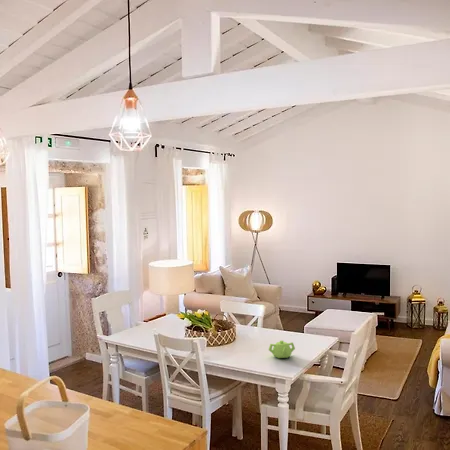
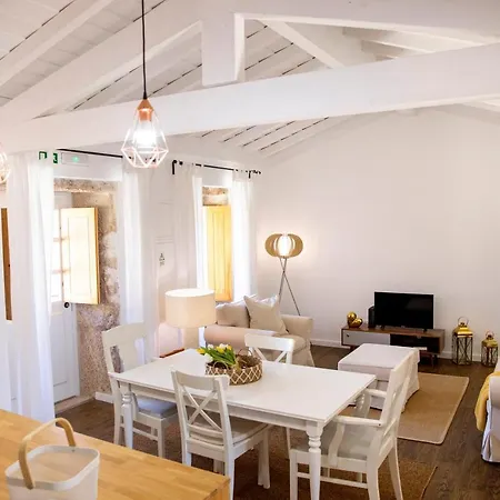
- teapot (282, 349)
